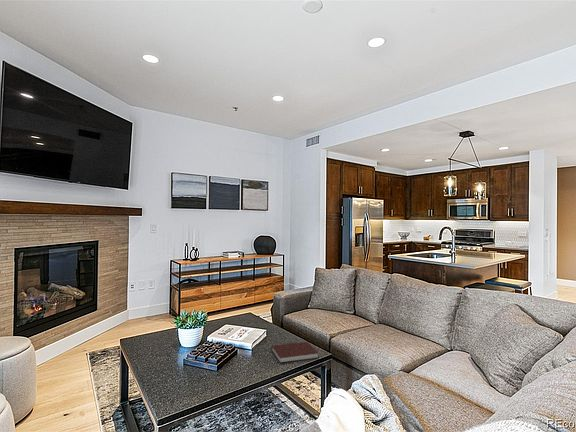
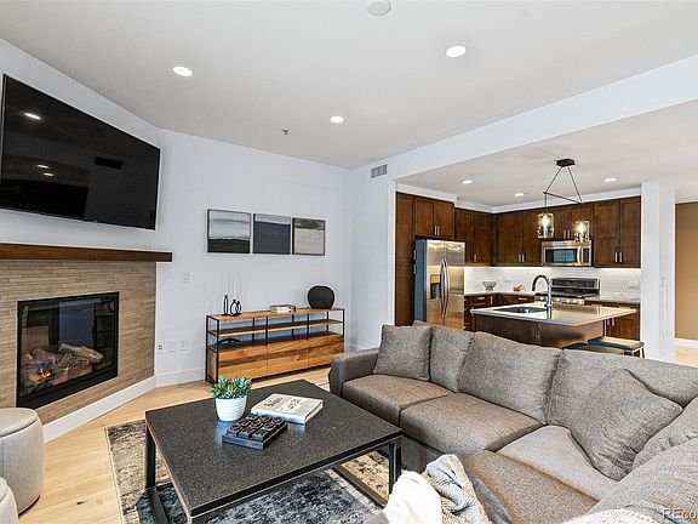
- notebook (294, 351)
